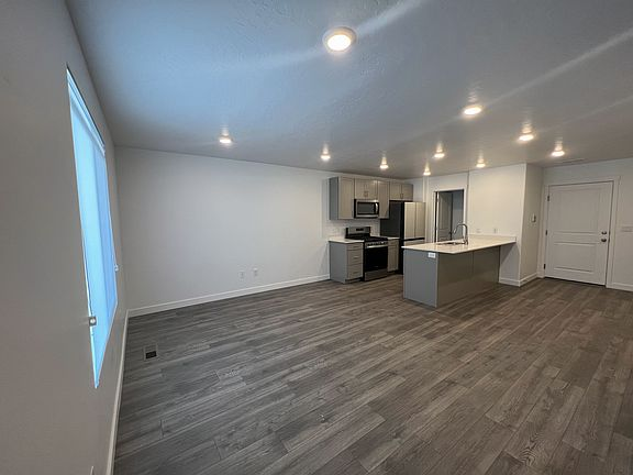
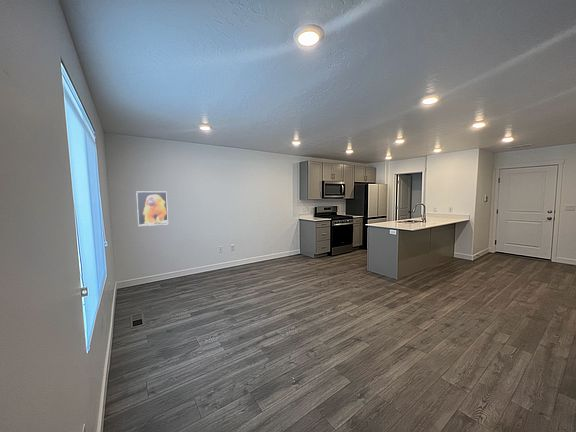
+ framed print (152, 208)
